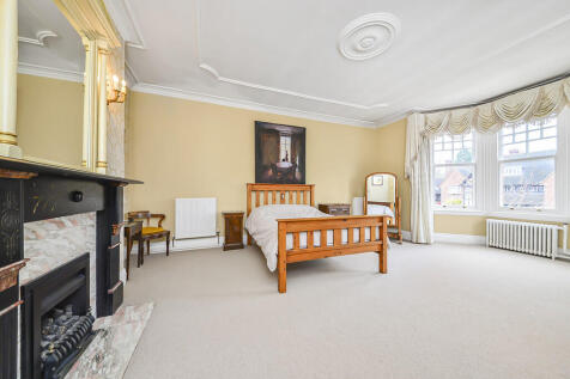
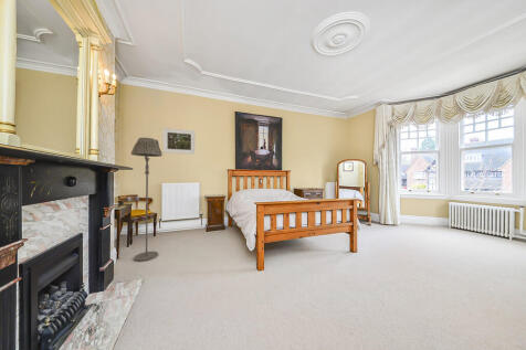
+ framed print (179, 141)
+ floor lamp (146, 197)
